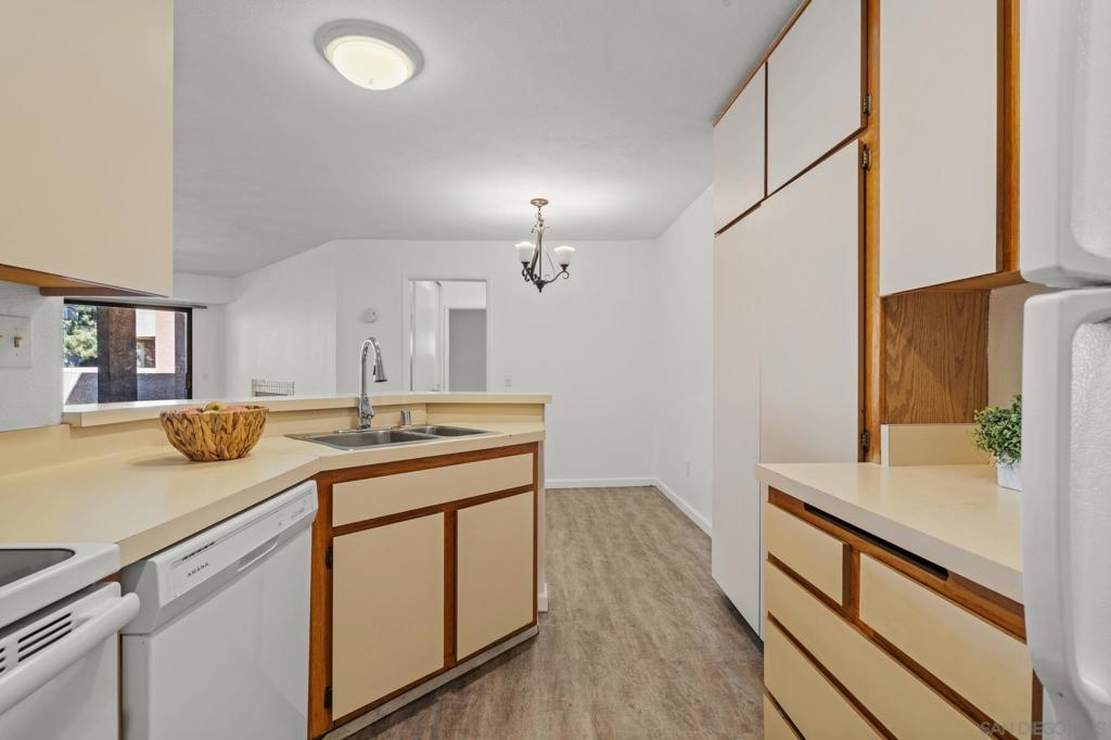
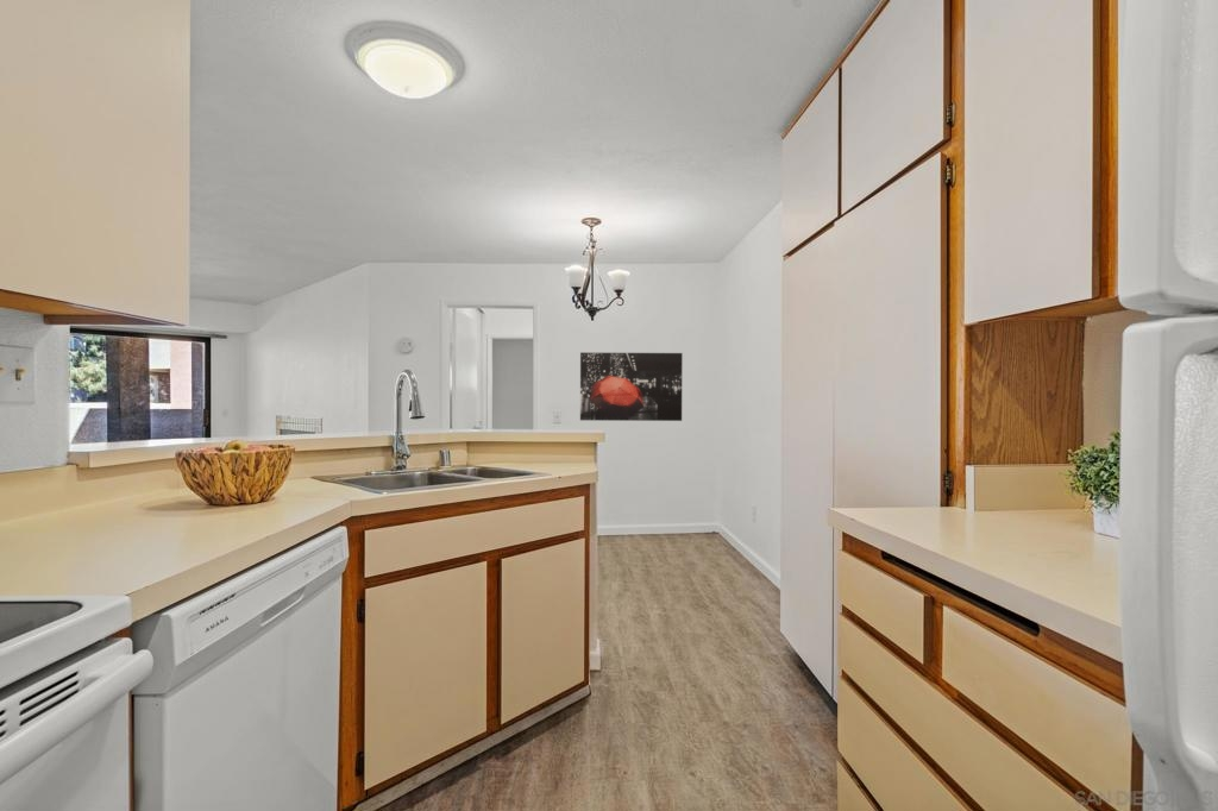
+ wall art (630, 386)
